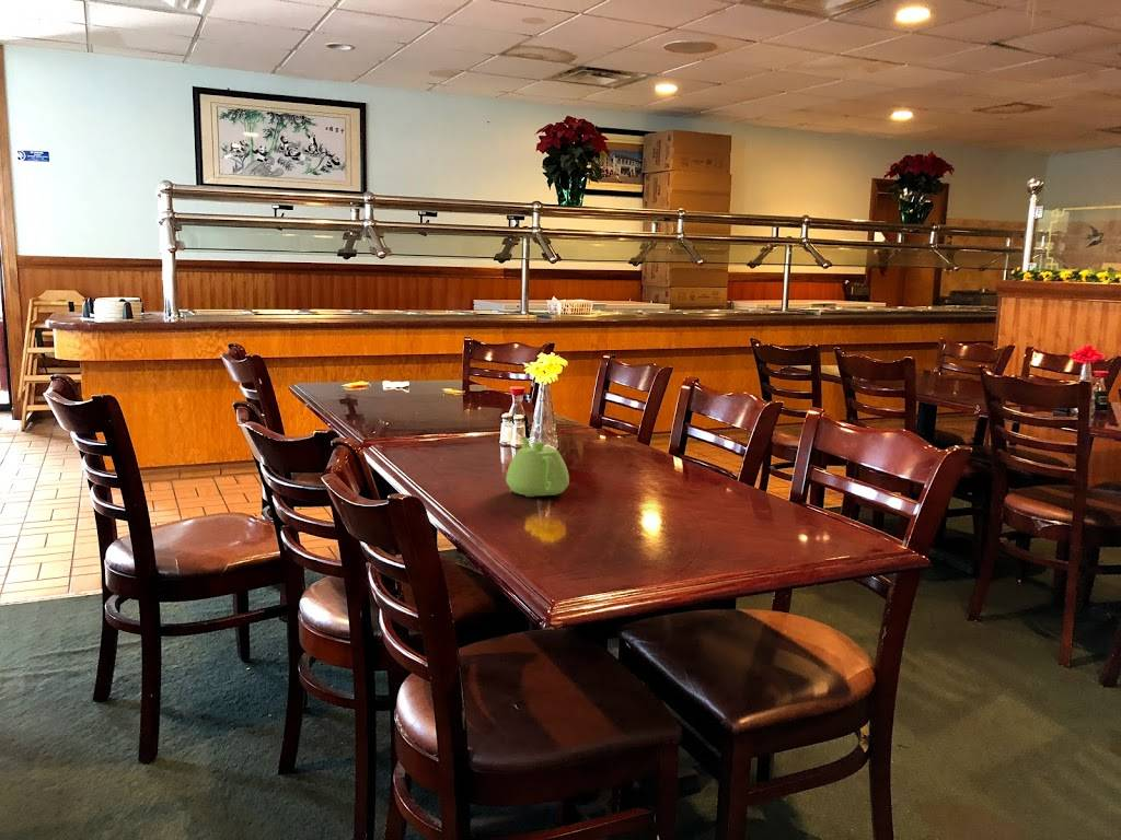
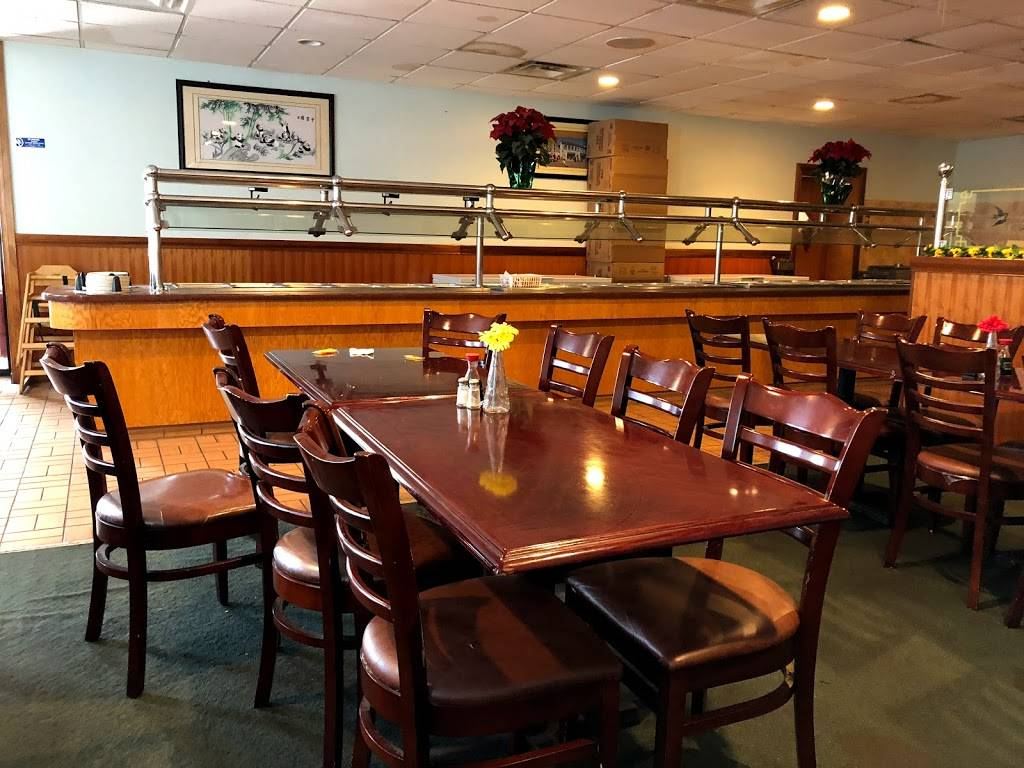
- teapot (535, 466)
